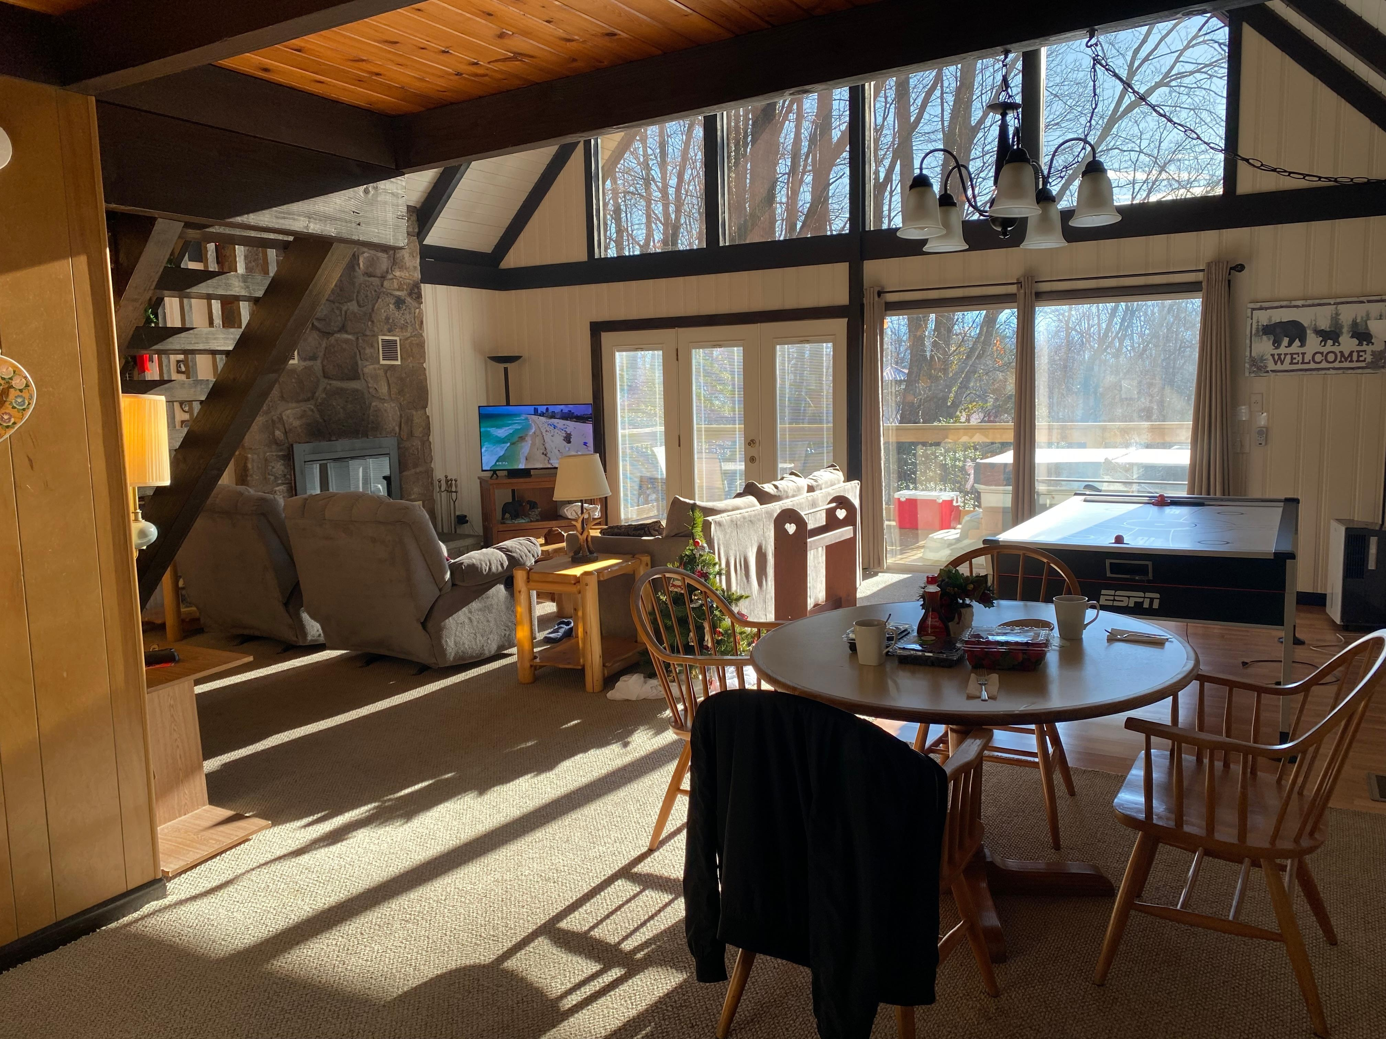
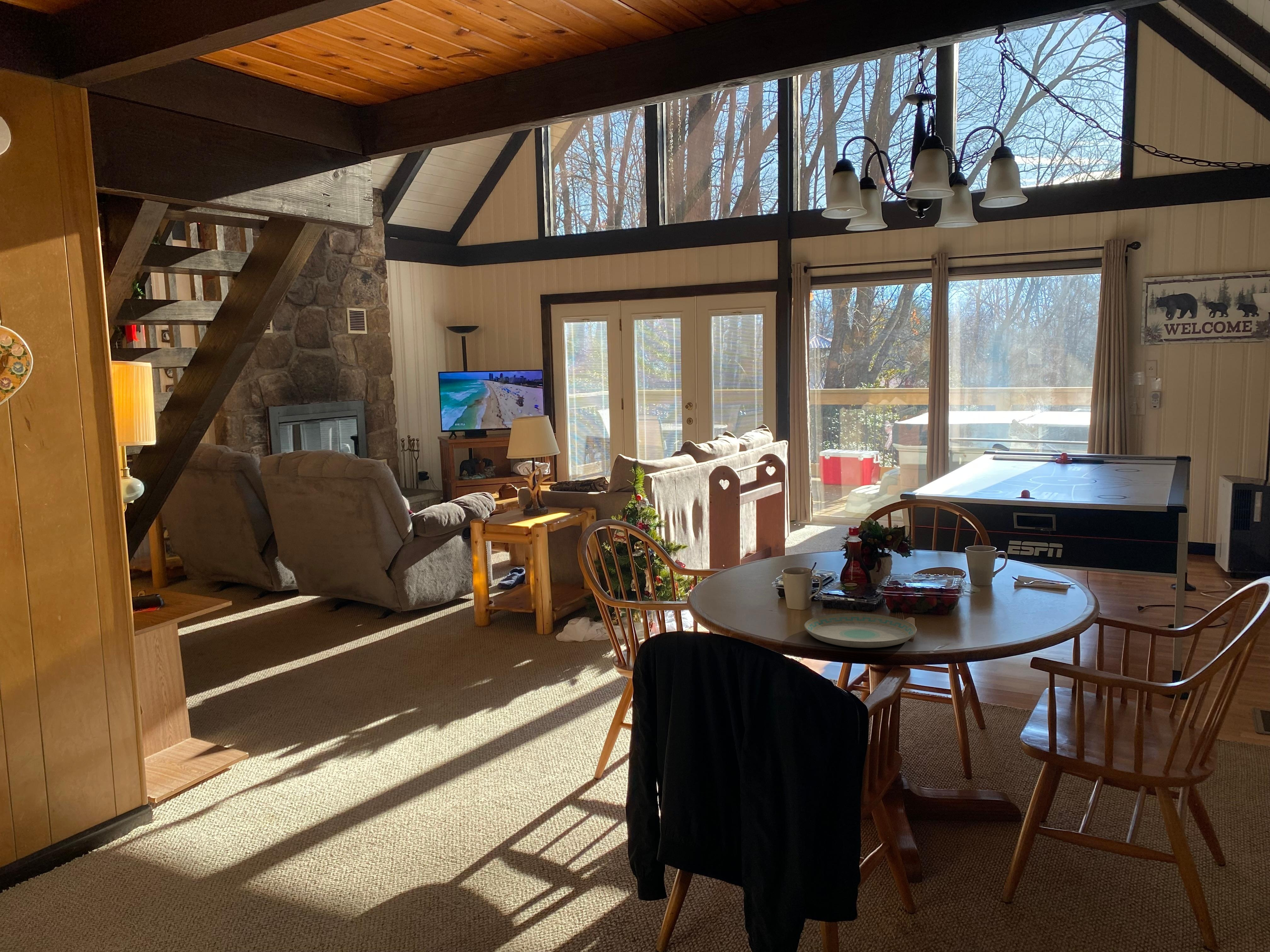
+ plate (860, 631)
